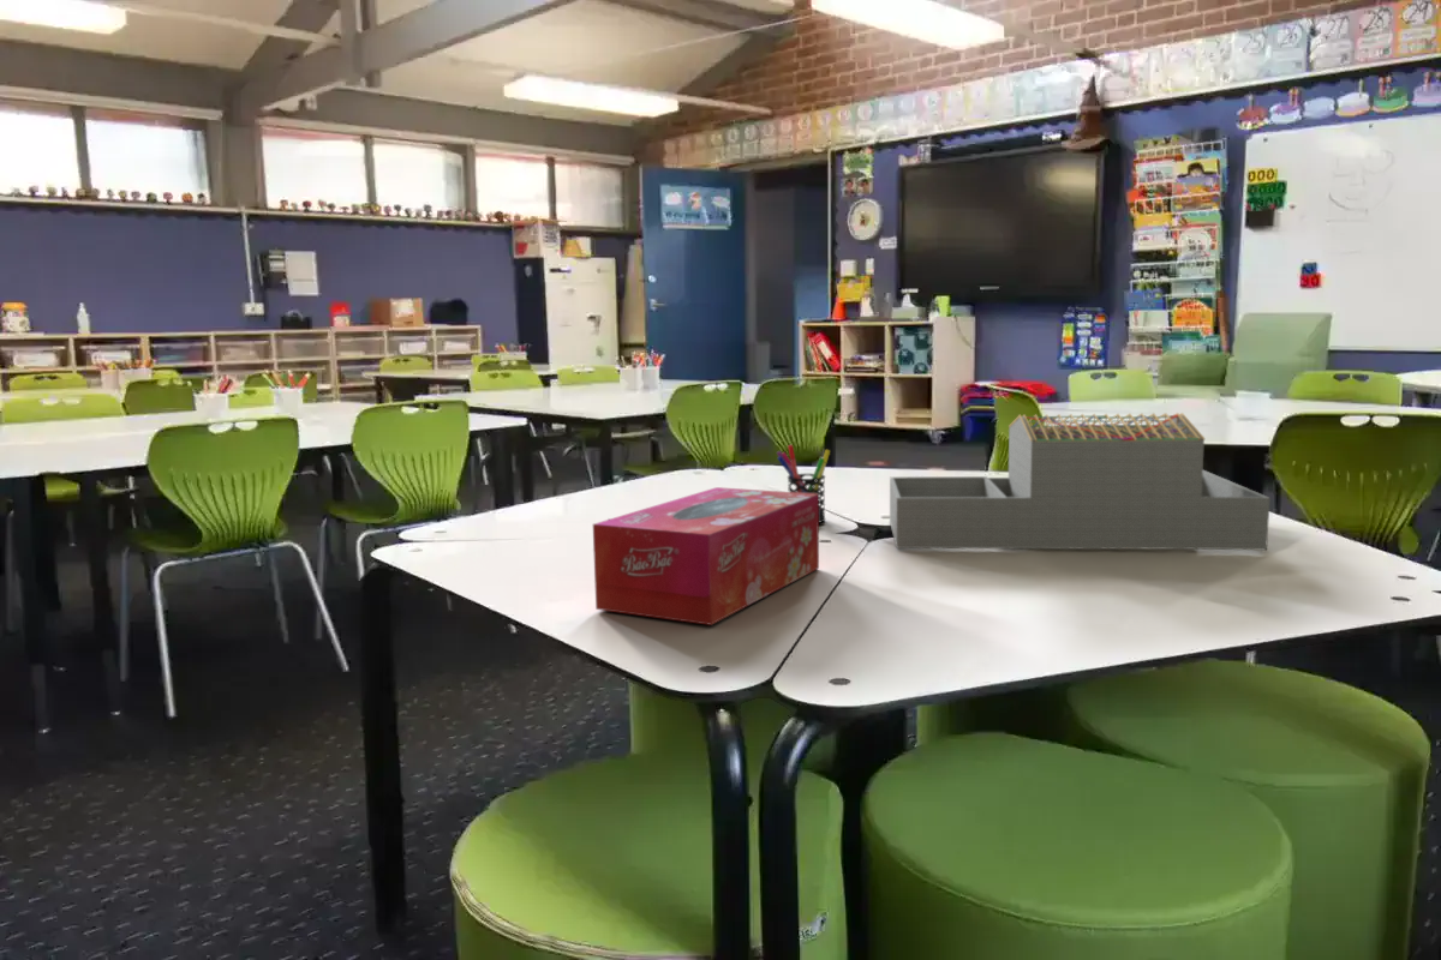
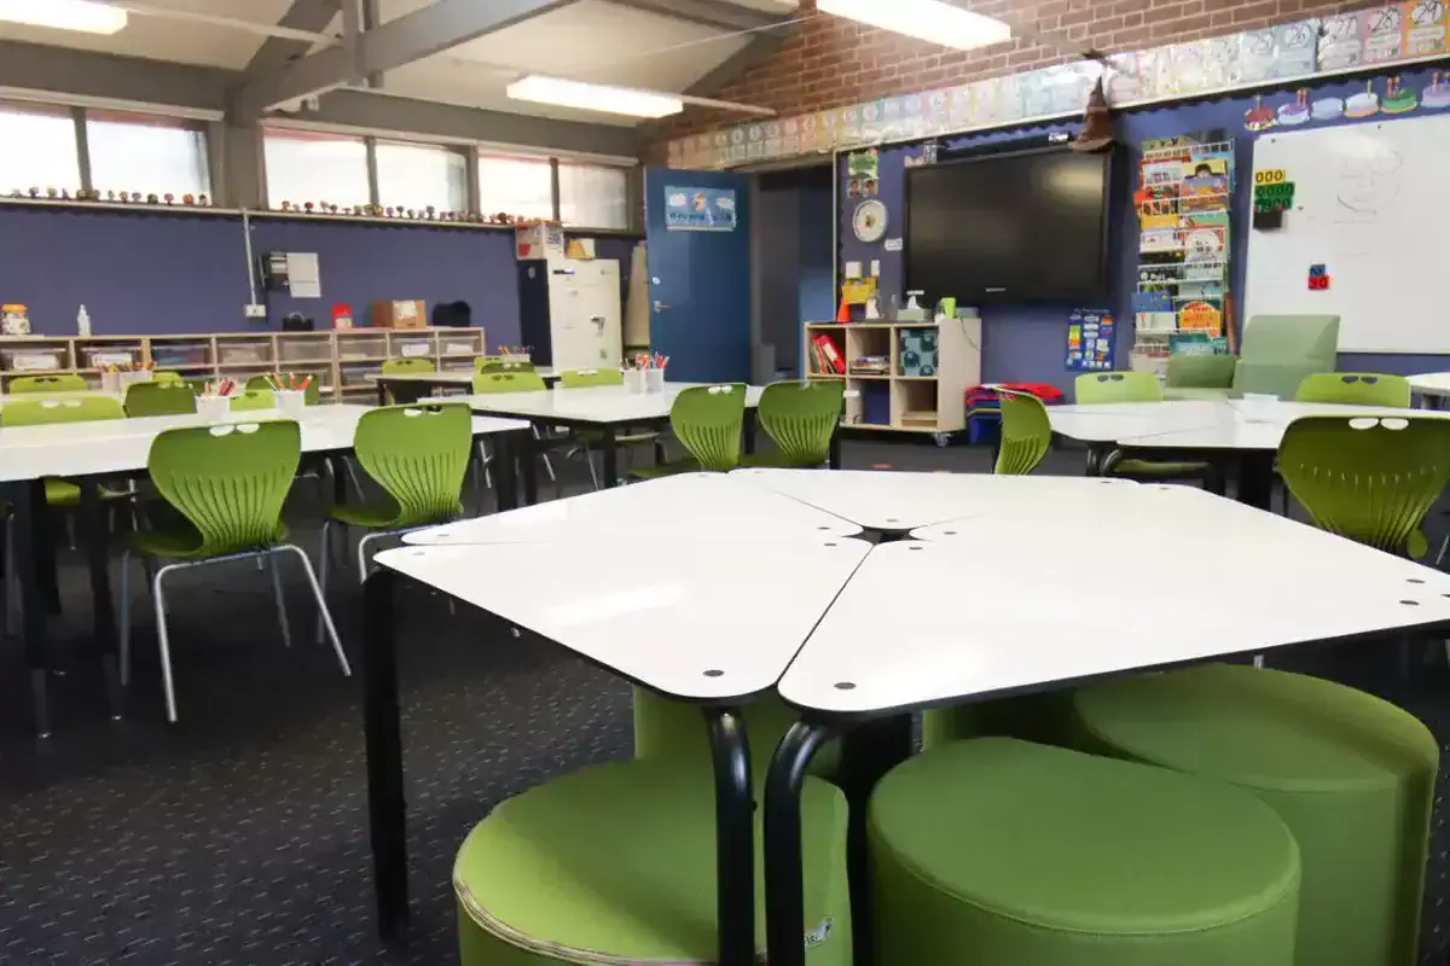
- architectural model (1059, 470)
- pen holder (807, 482)
- tissue box (713, 547)
